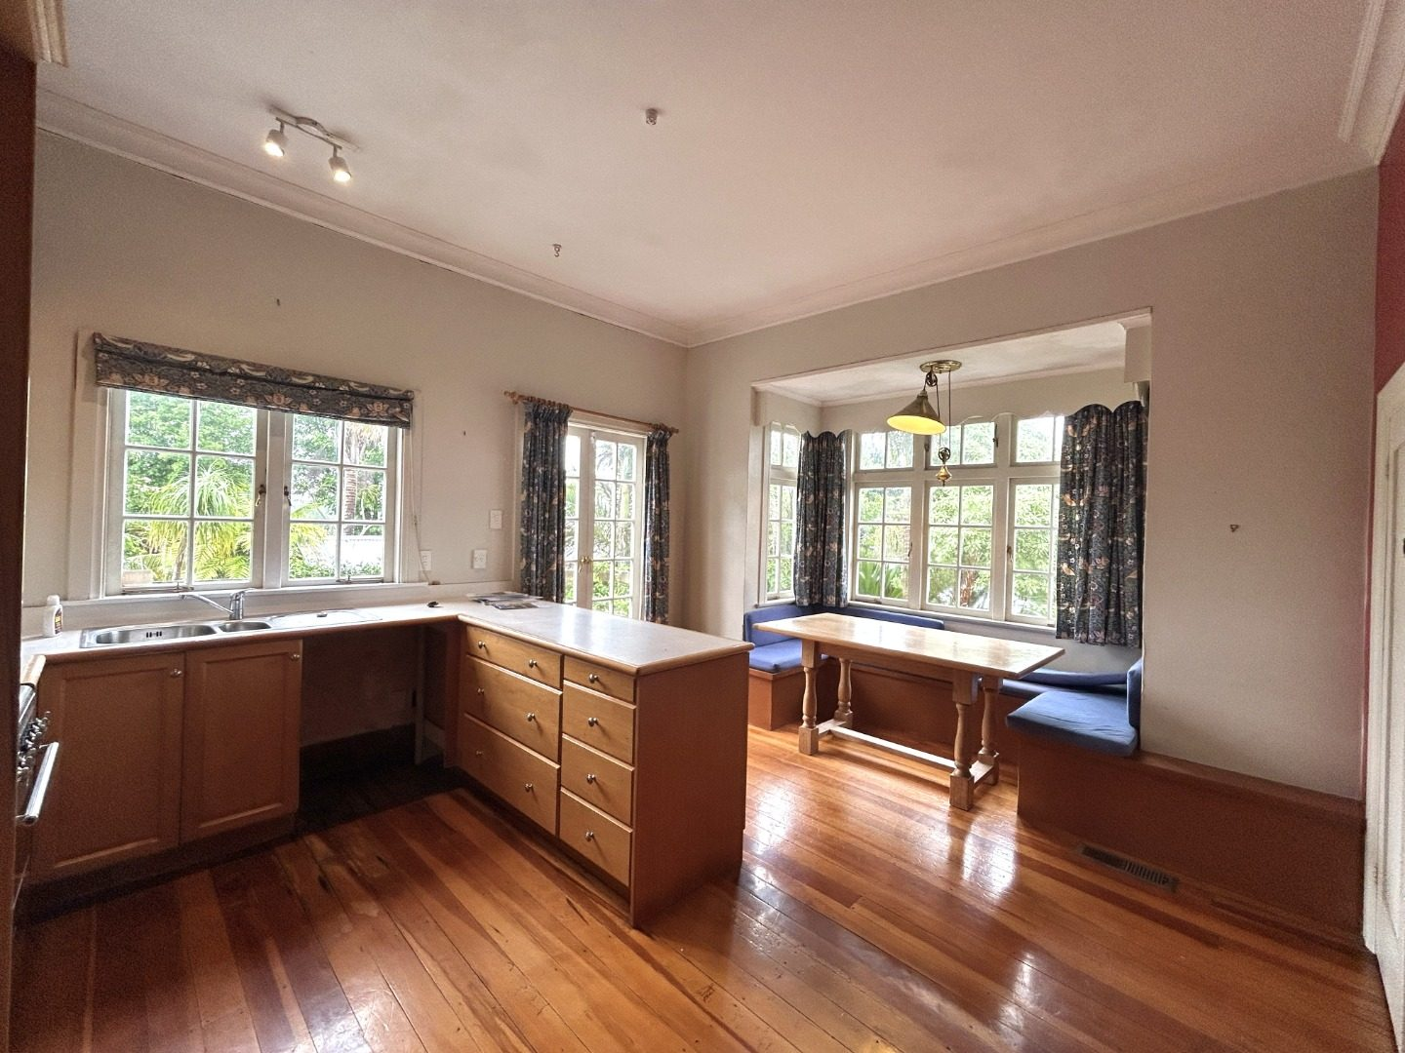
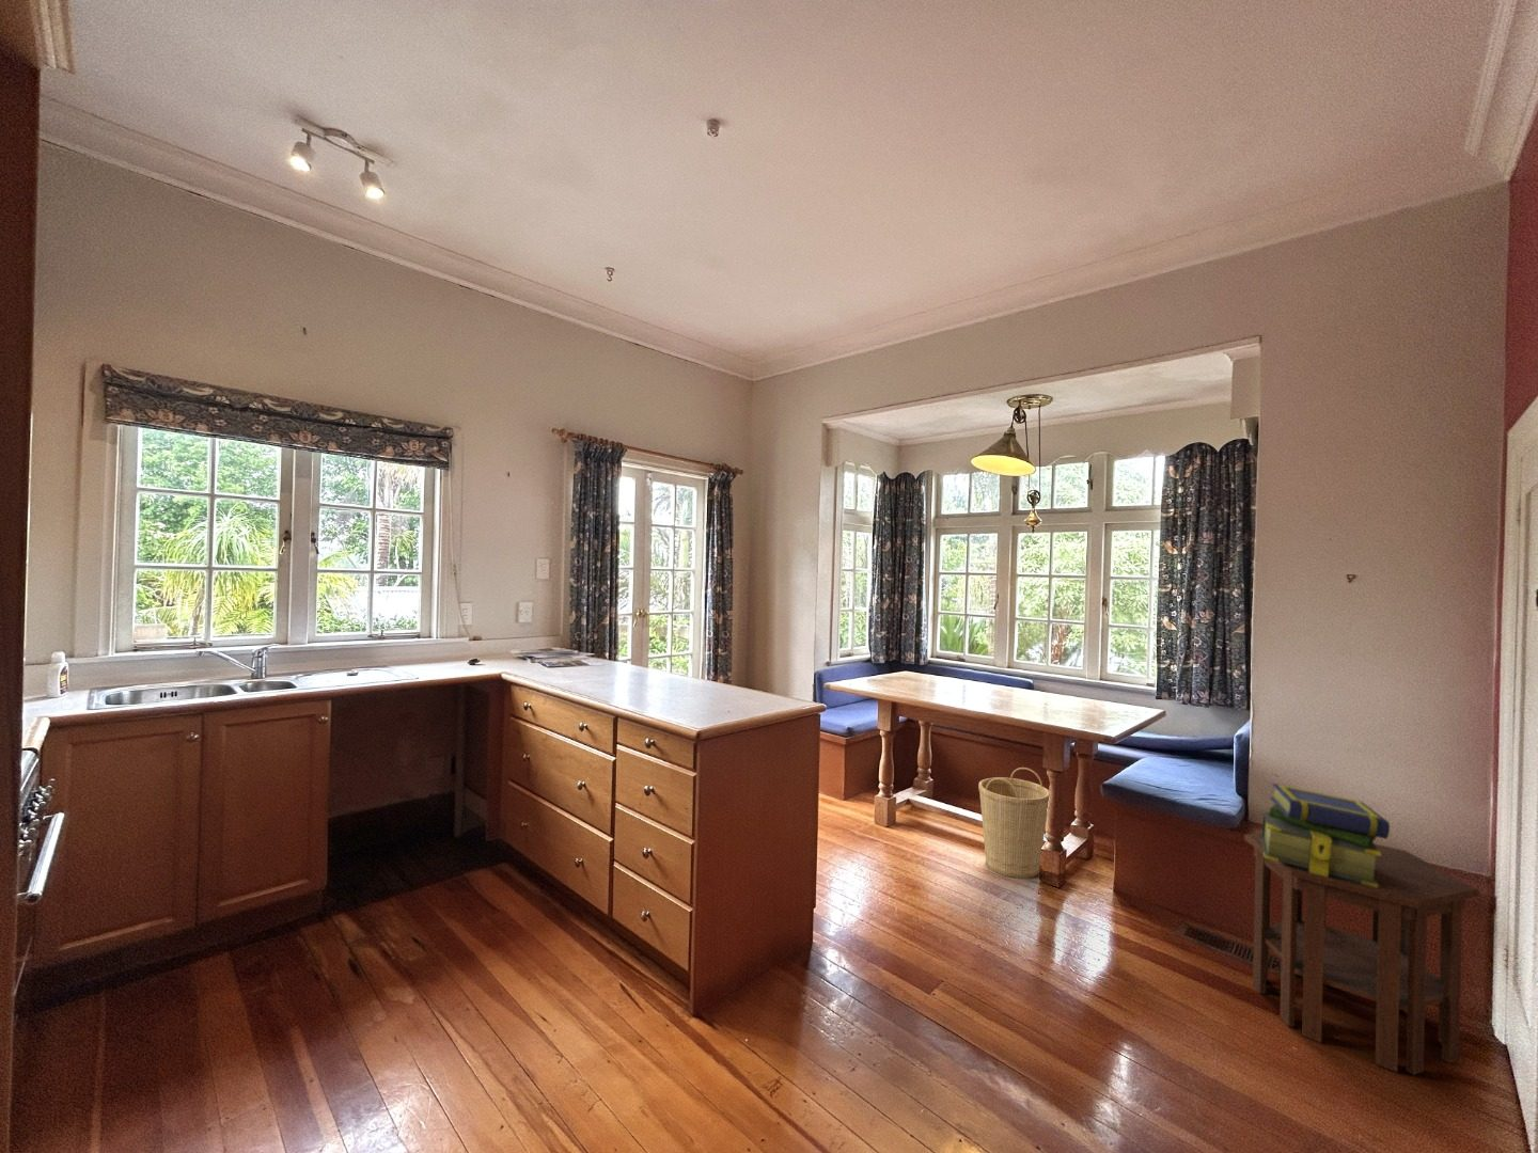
+ side table (1349, 937)
+ stack of books (1320, 828)
+ basket (1012, 819)
